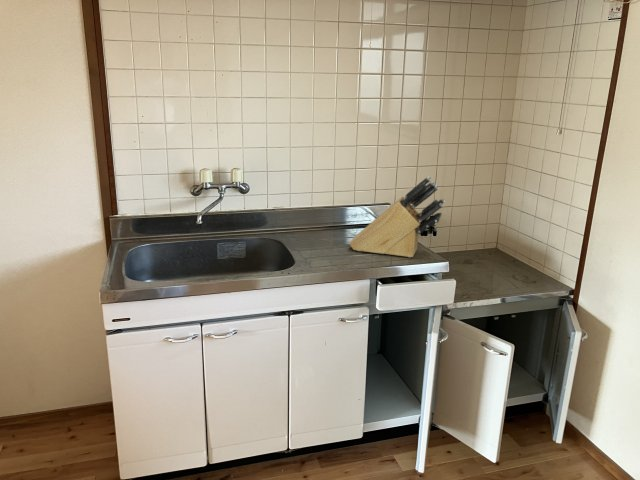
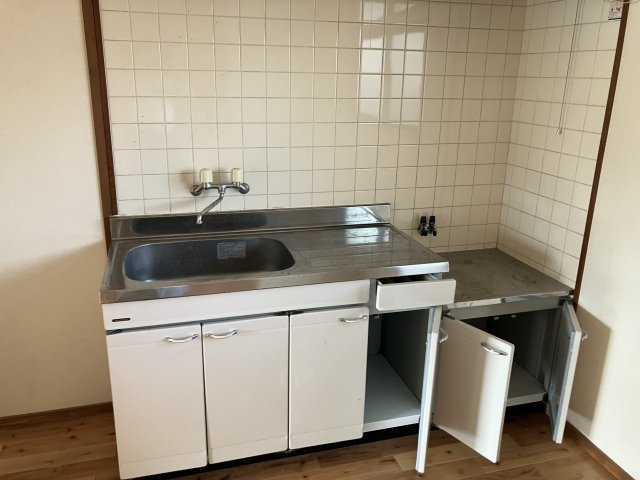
- knife block (397, 214)
